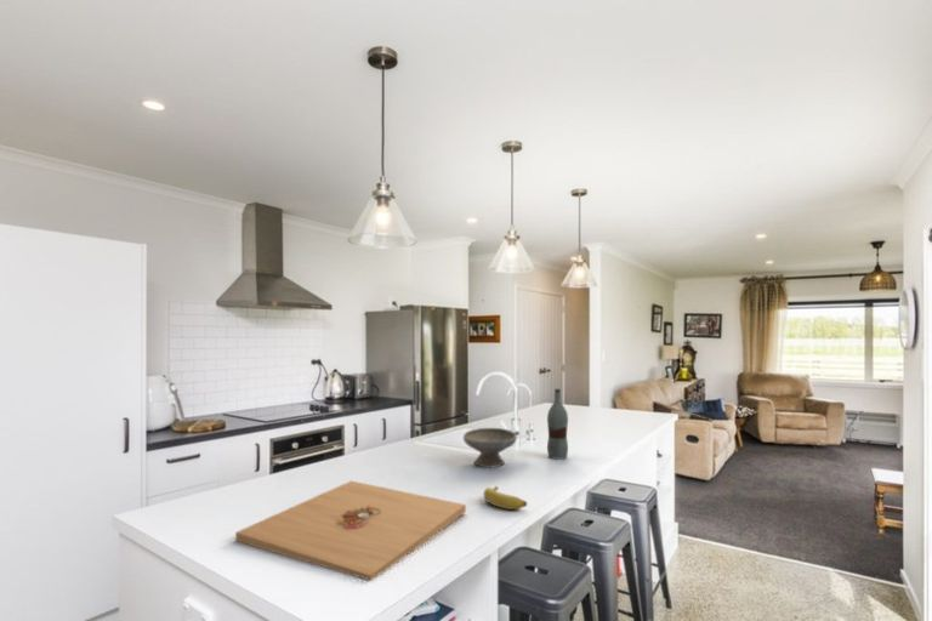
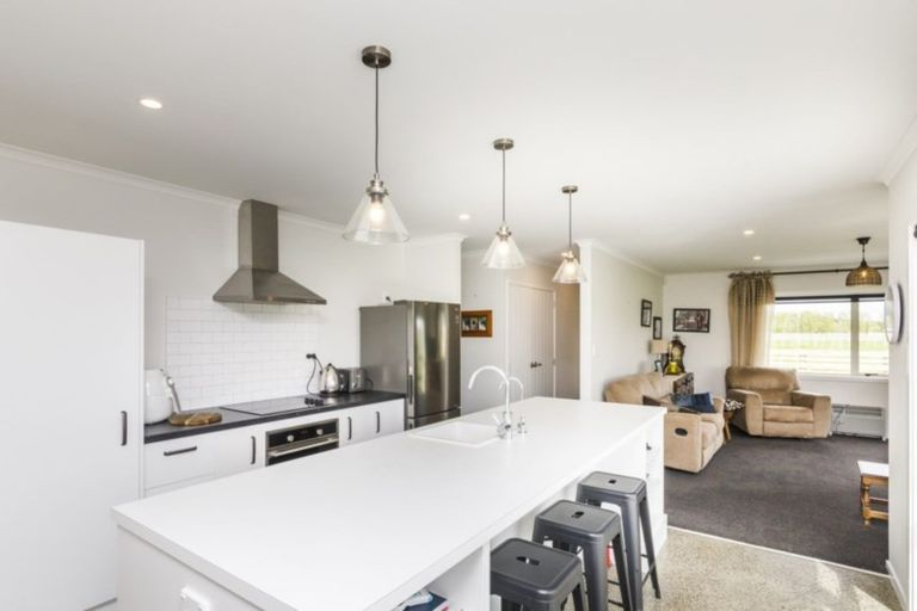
- platter (358, 518)
- bottle (557, 422)
- bowl (489, 448)
- banana (505, 496)
